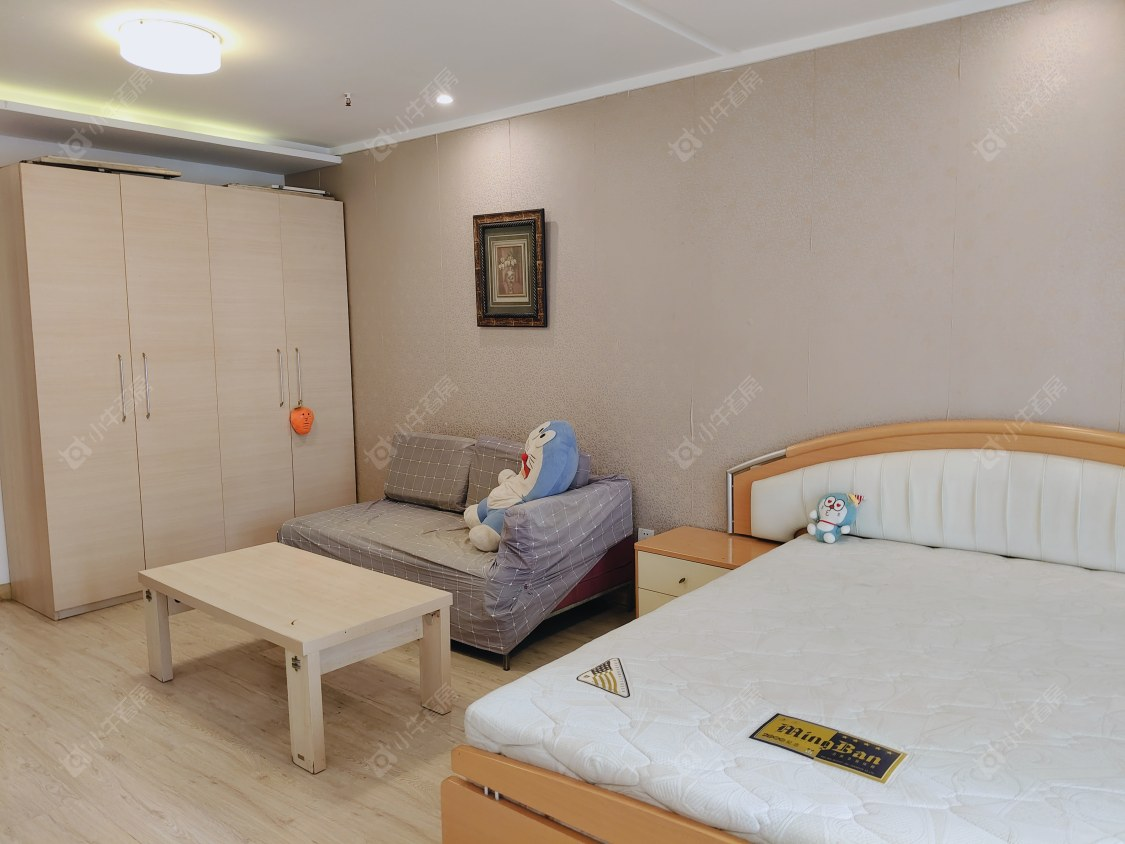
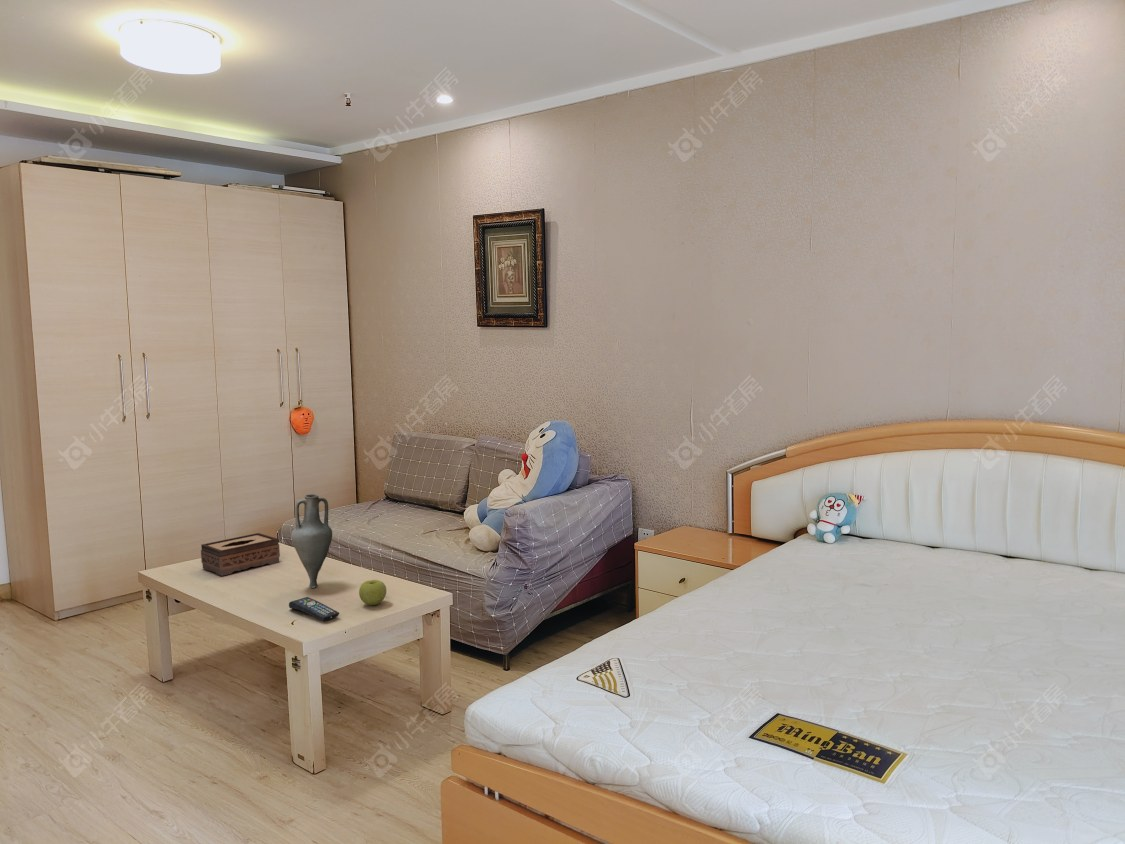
+ vase (312, 541)
+ remote control (313, 608)
+ apple (373, 593)
+ tissue box (240, 553)
